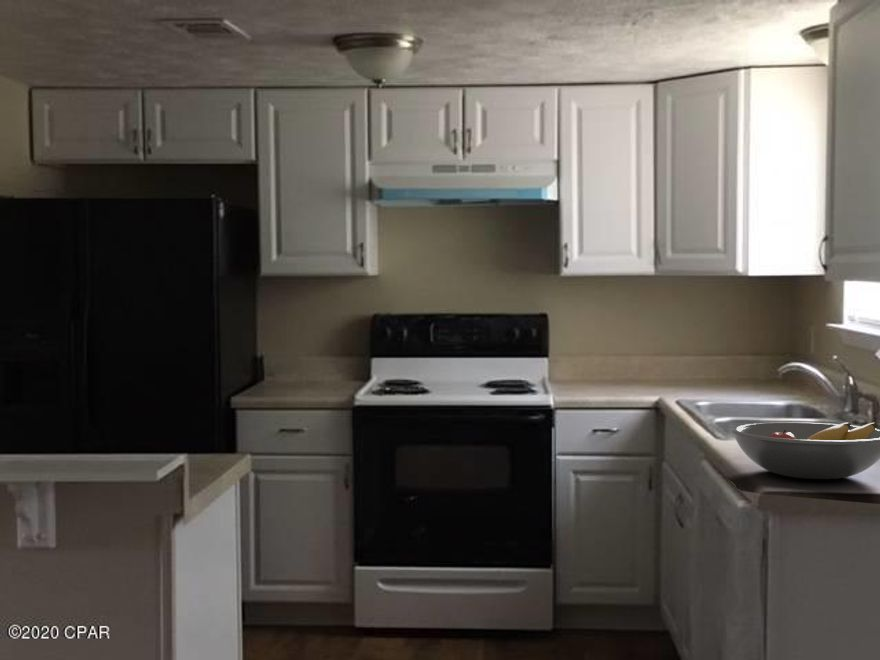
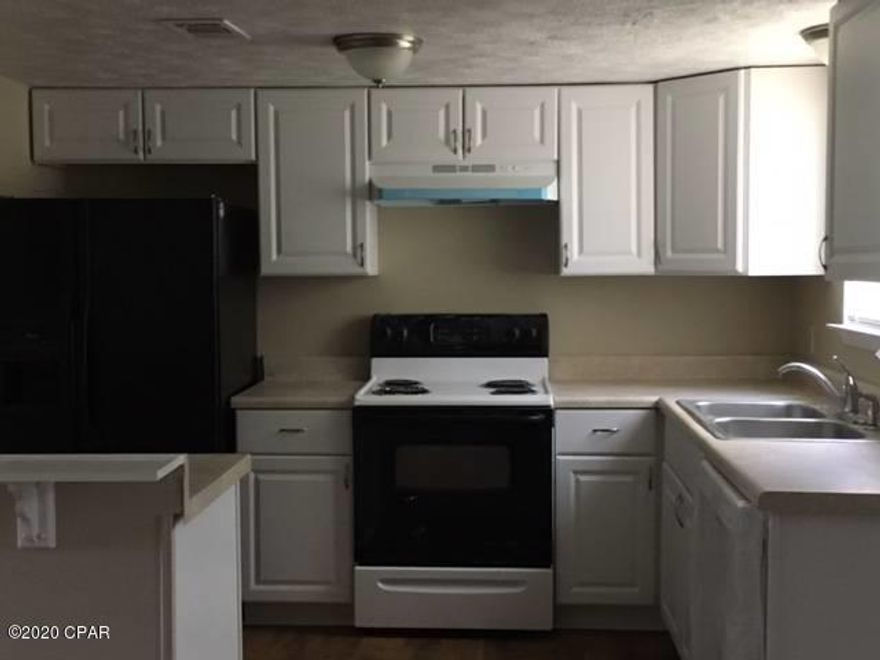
- fruit bowl (810, 447)
